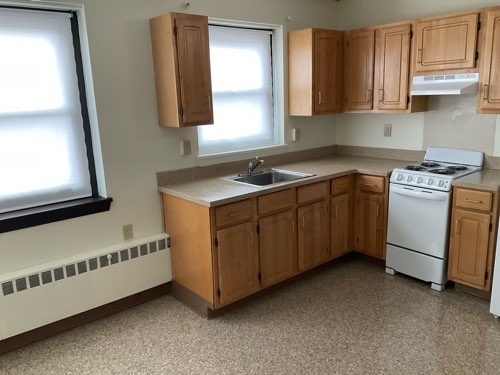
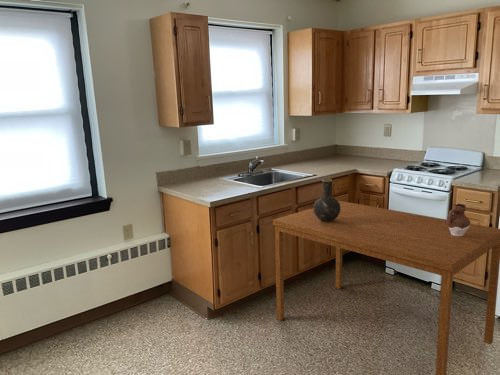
+ vase (326, 200)
+ ceramic pitcher (457, 219)
+ dining table (386, 260)
